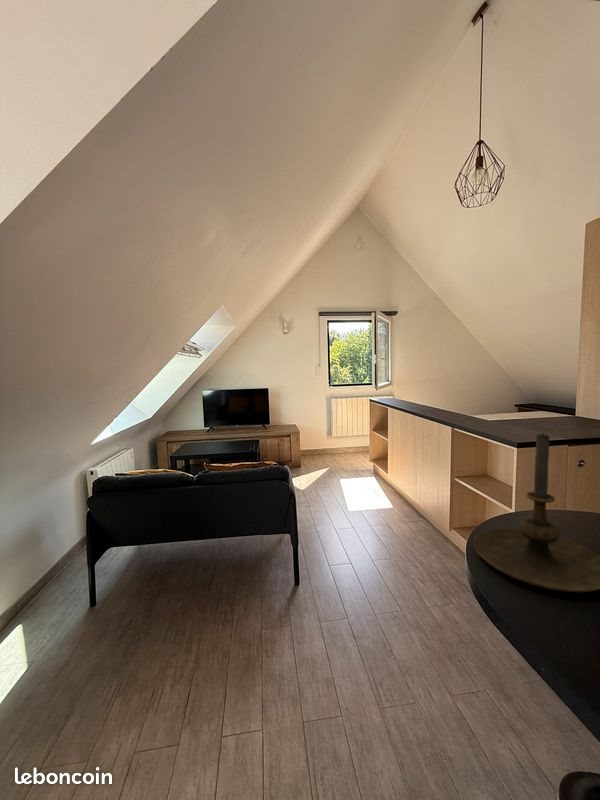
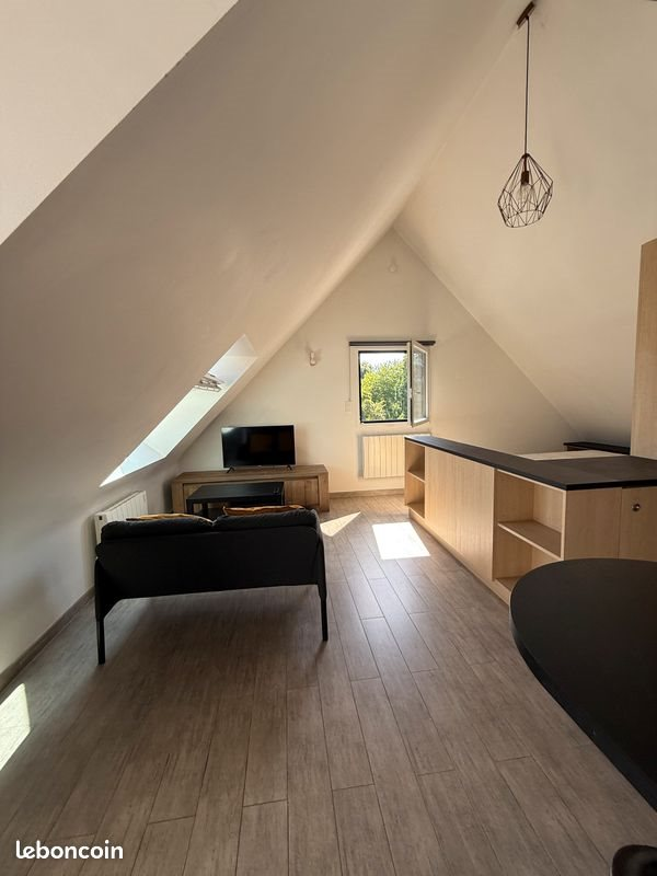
- candle holder (540, 498)
